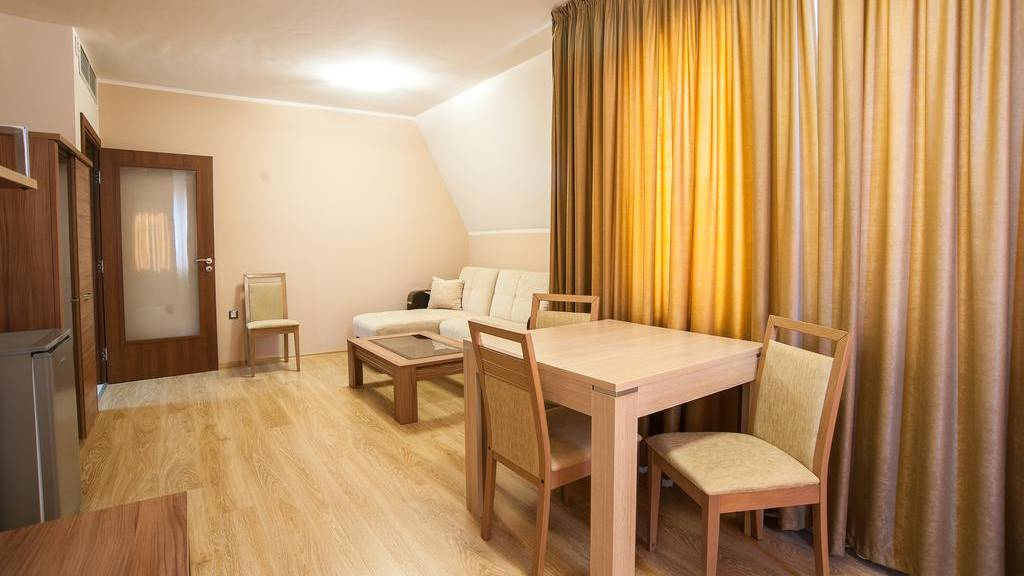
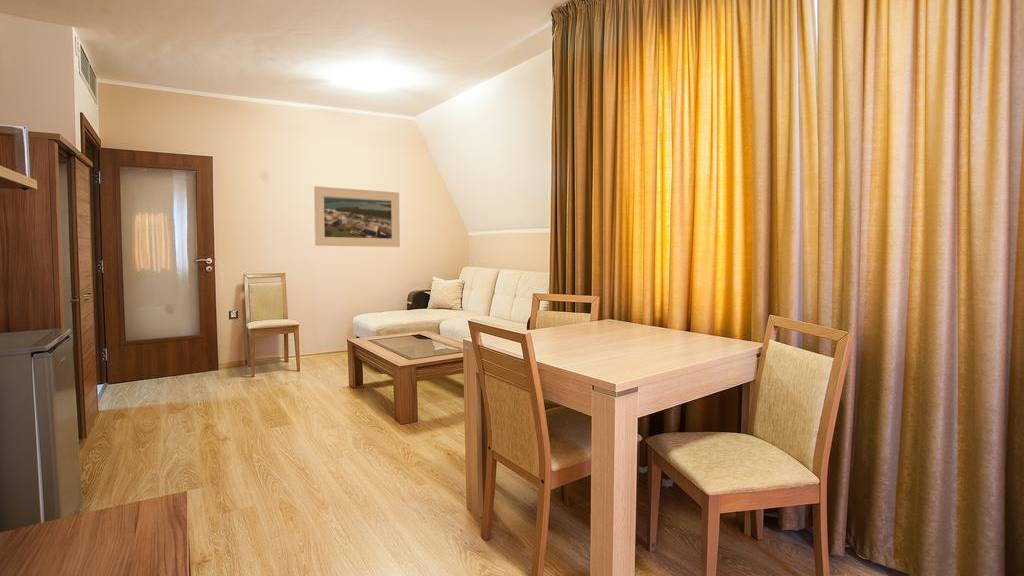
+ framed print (358, 218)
